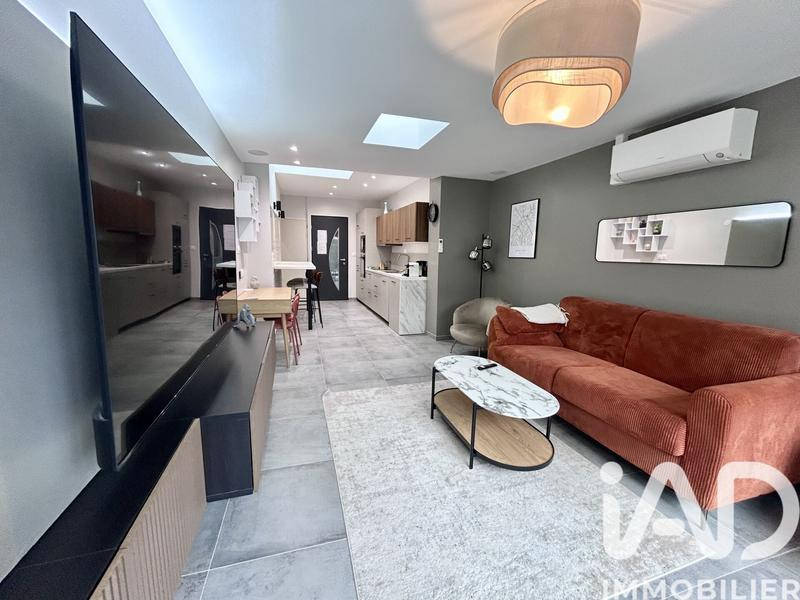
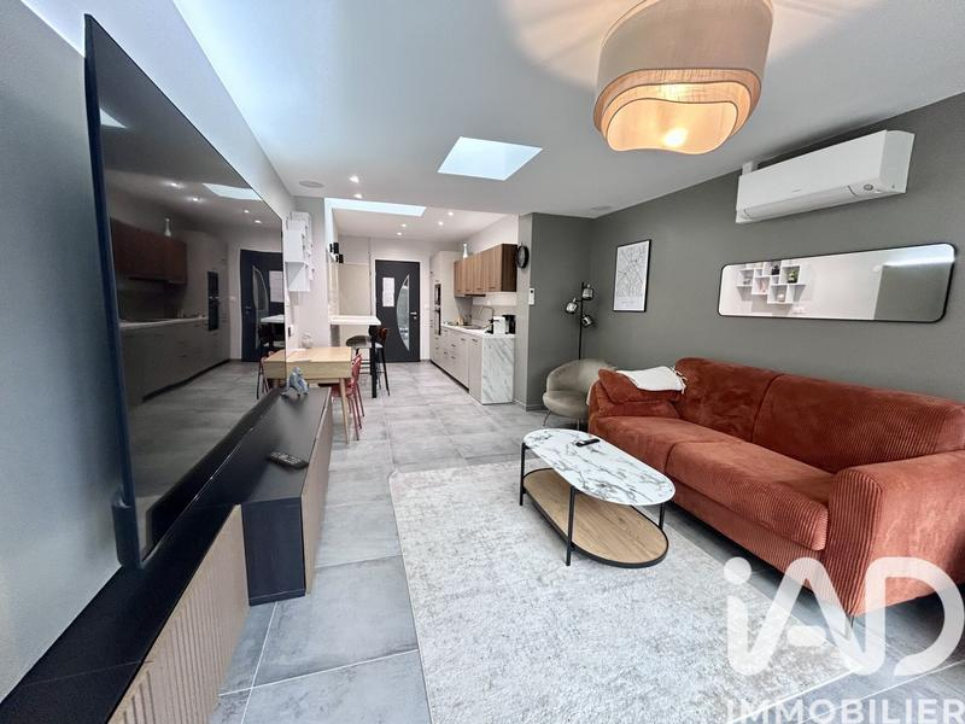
+ remote control (287, 460)
